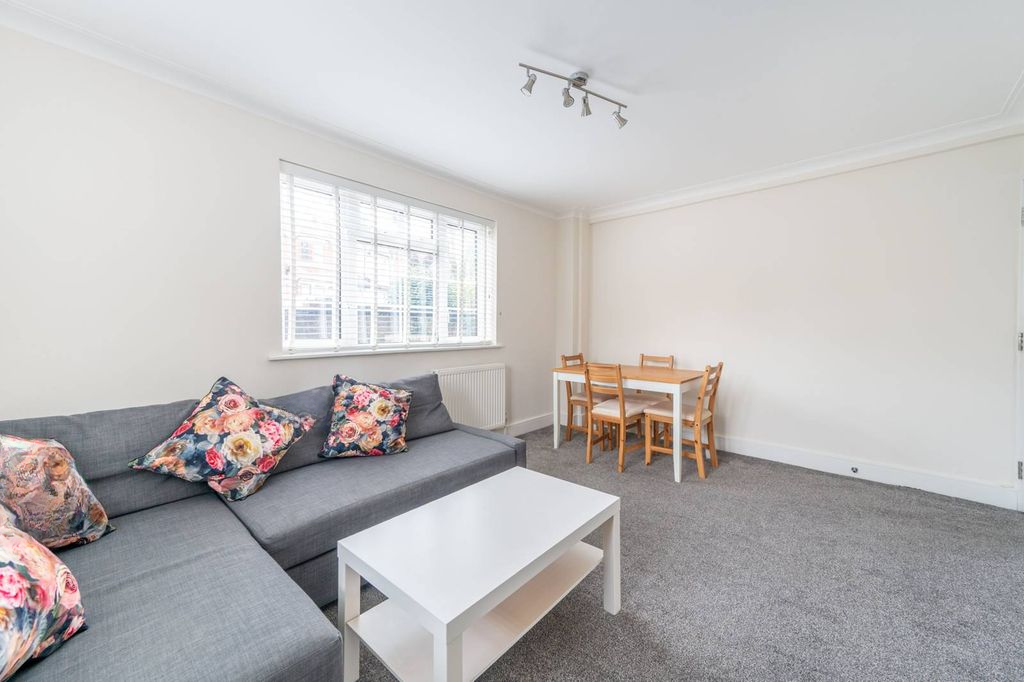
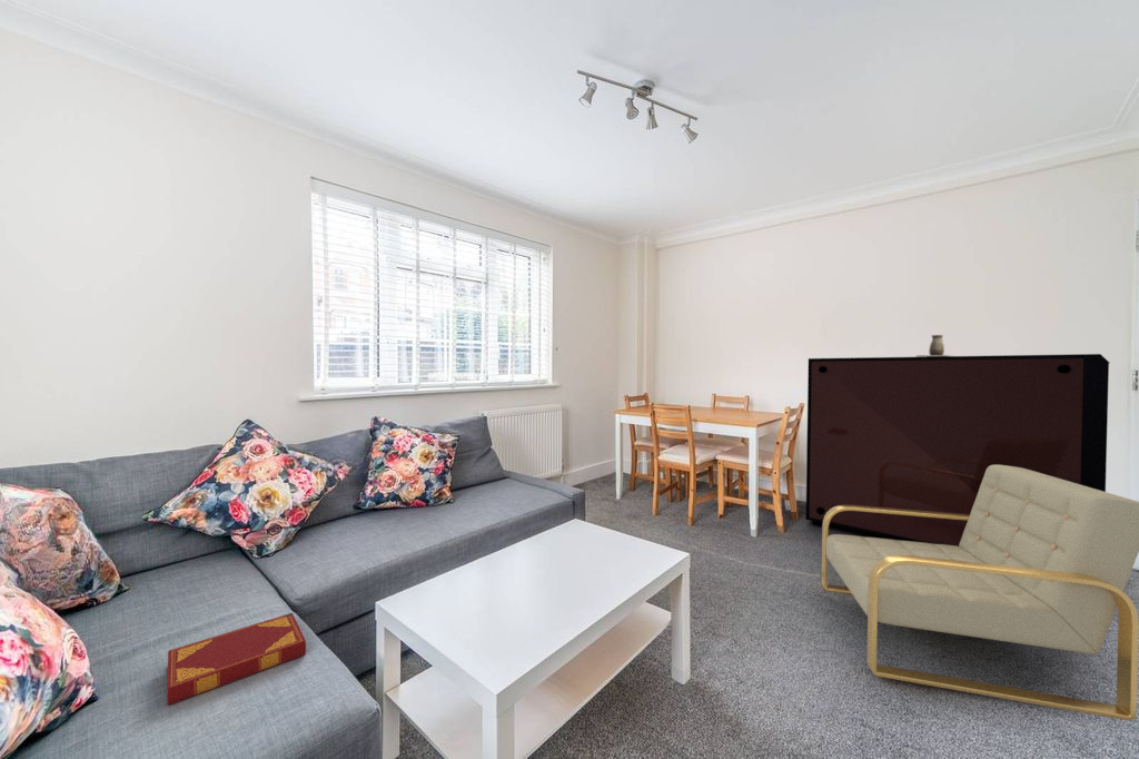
+ storage cabinet (934, 448)
+ decorative vase (935, 345)
+ hardback book (238, 652)
+ armchair (954, 556)
